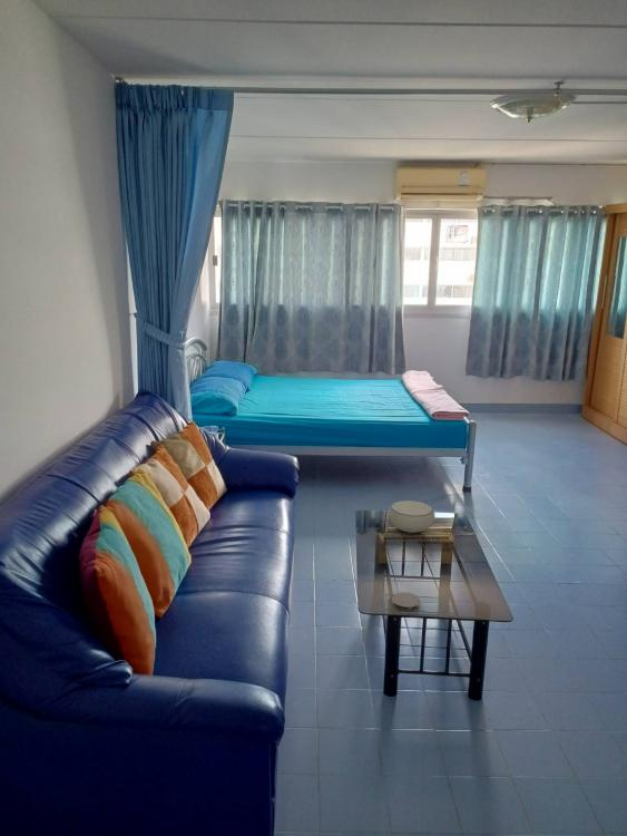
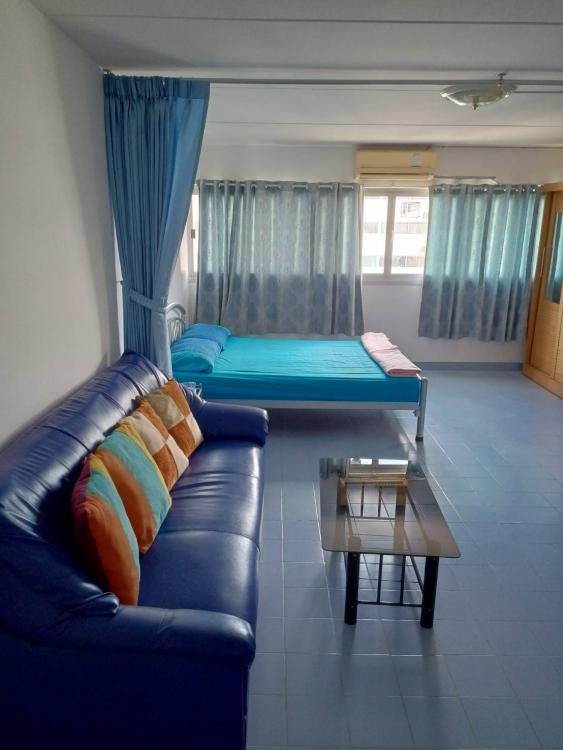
- coaster (405, 601)
- bowl (411, 518)
